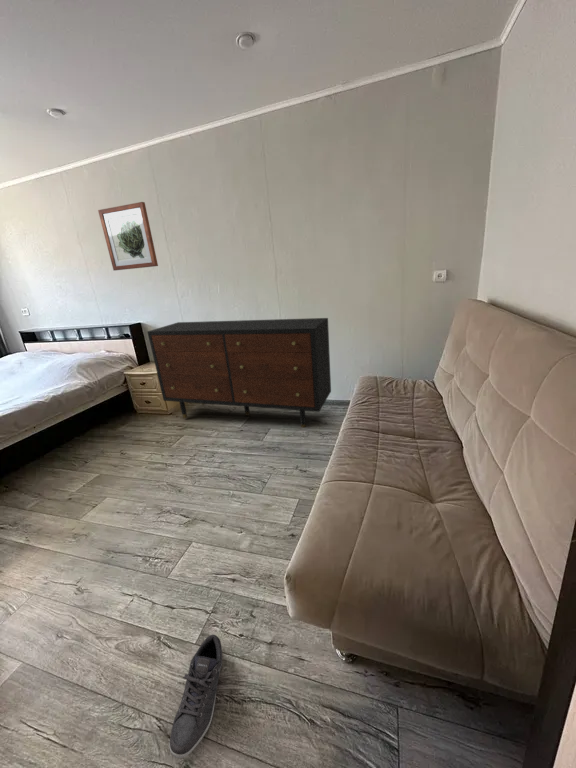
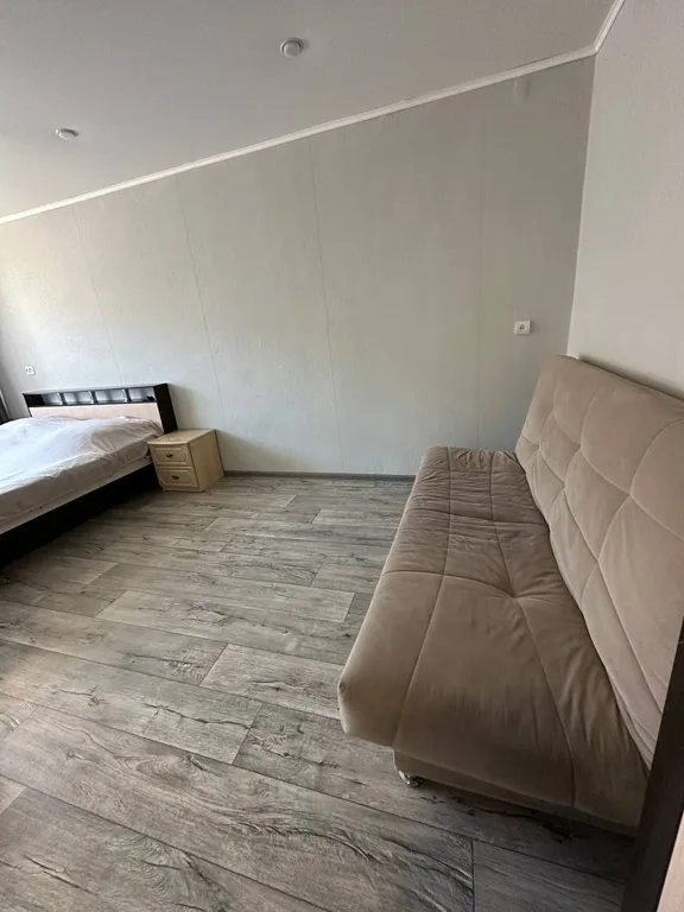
- shoe (197, 688)
- wall art (128, 238)
- dresser (241, 372)
